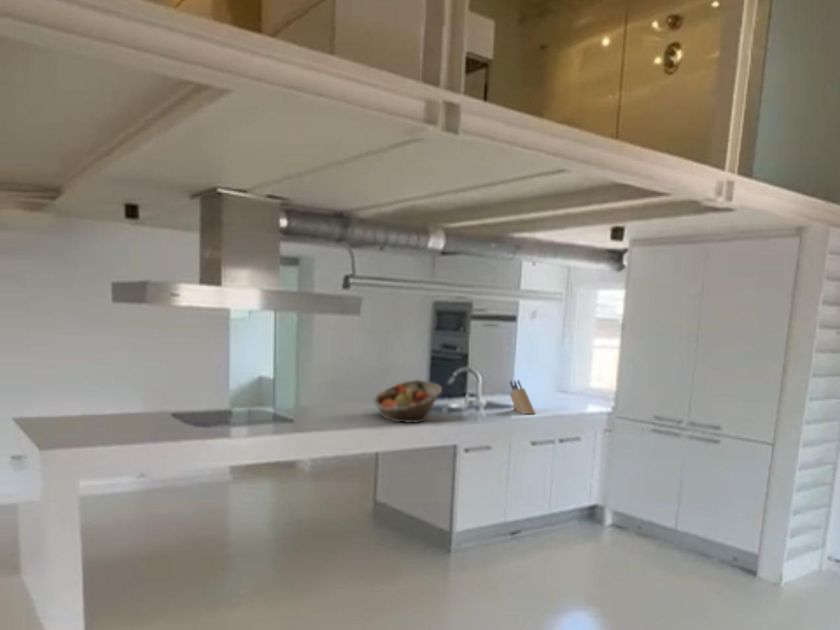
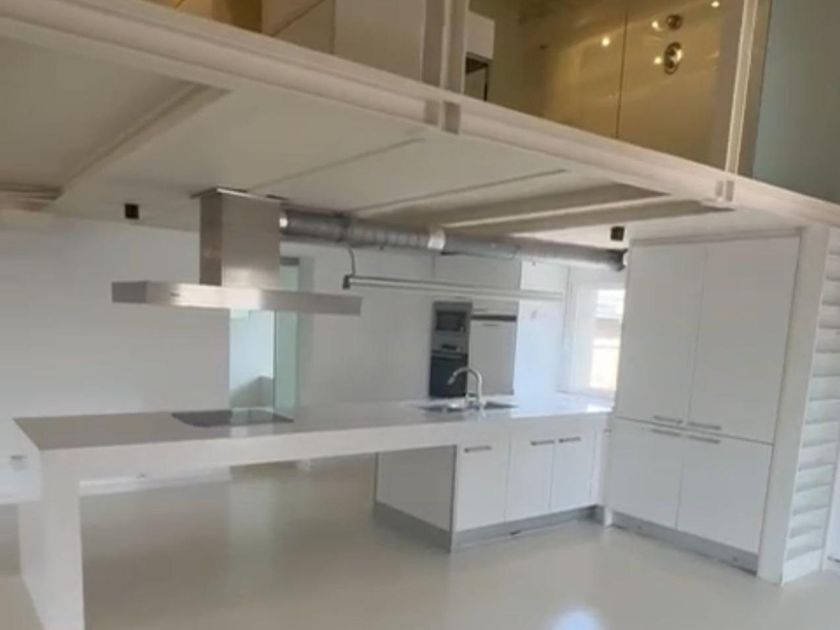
- knife block (521, 396)
- fruit basket (407, 400)
